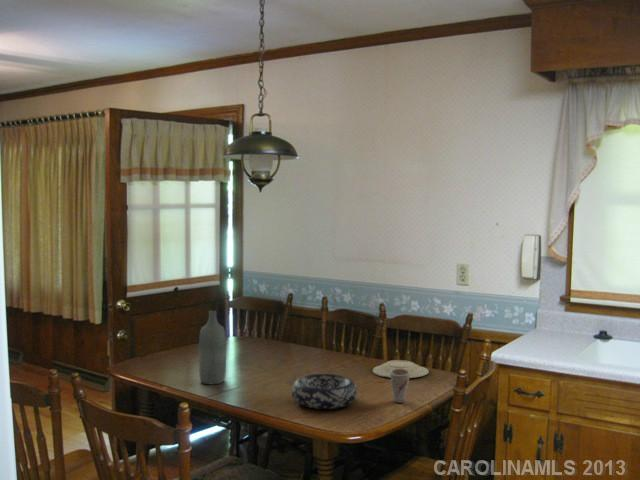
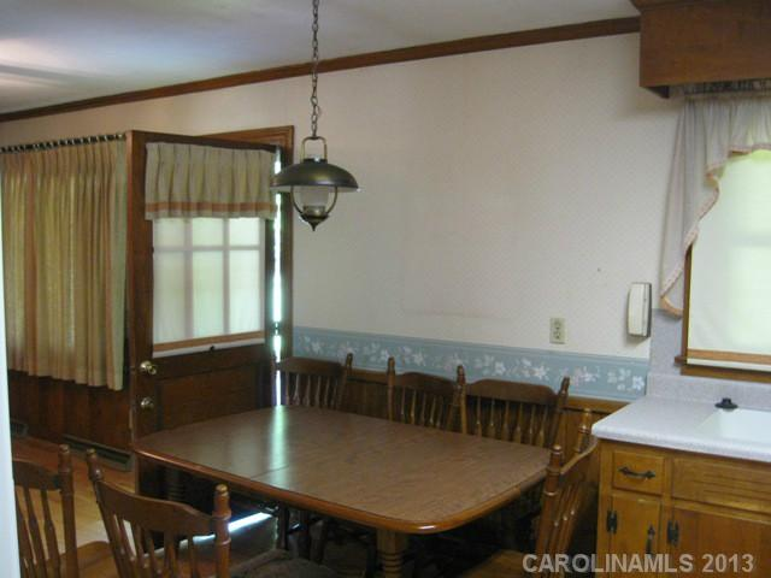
- bottle (212, 346)
- cup (399, 386)
- plate (400, 367)
- decorative bowl (324, 391)
